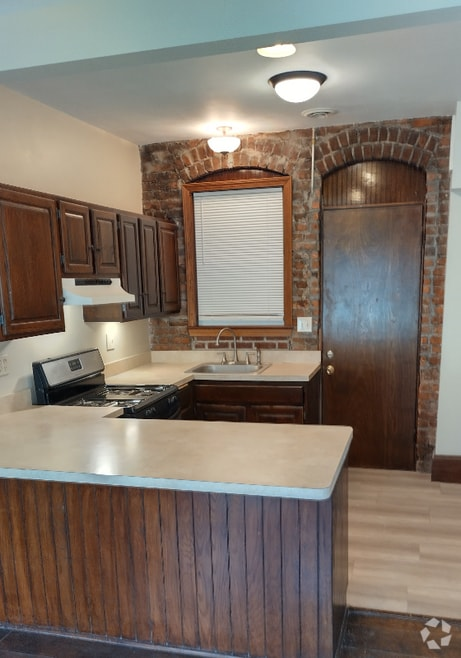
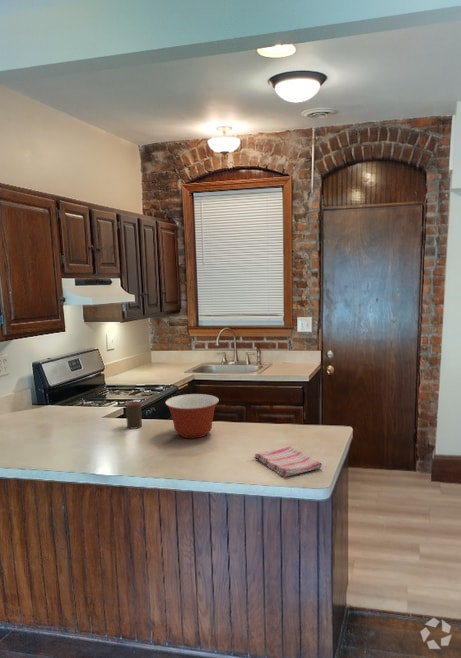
+ dish towel (287, 458)
+ cup (133, 414)
+ mixing bowl (192, 417)
